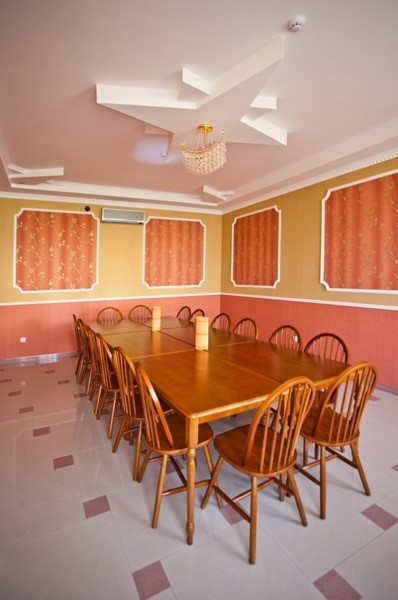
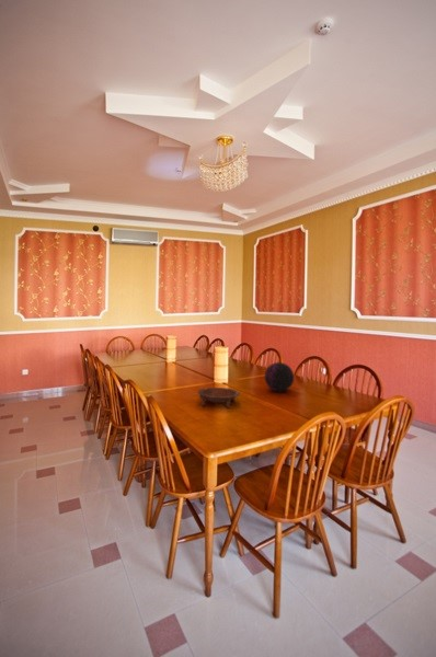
+ decorative orb (278, 377)
+ bowl (218, 397)
